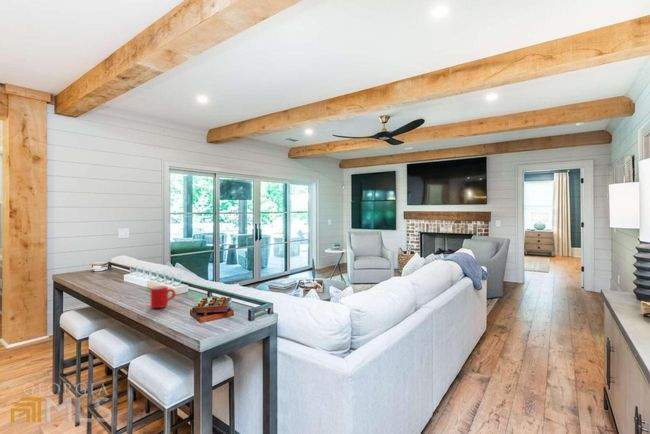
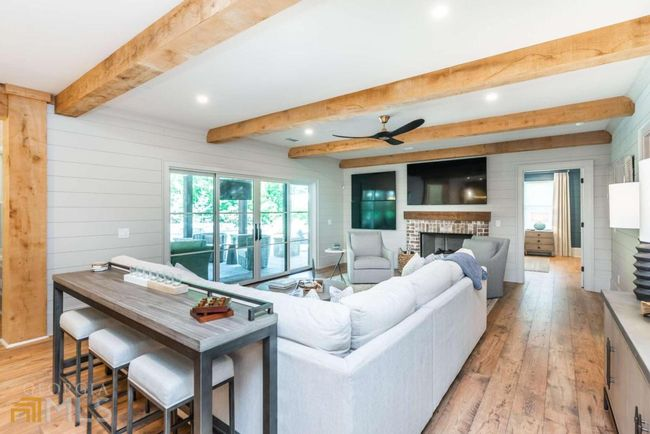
- mug (163, 296)
